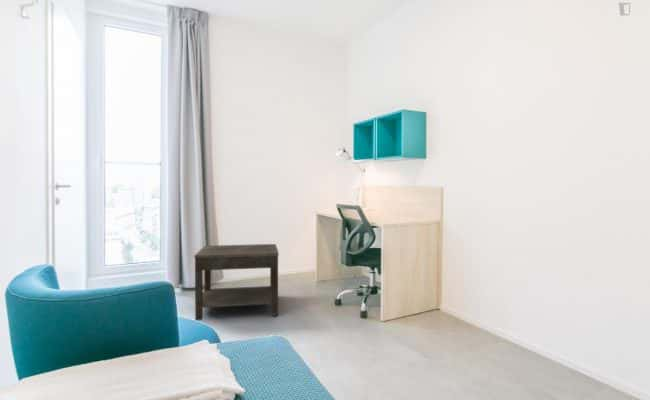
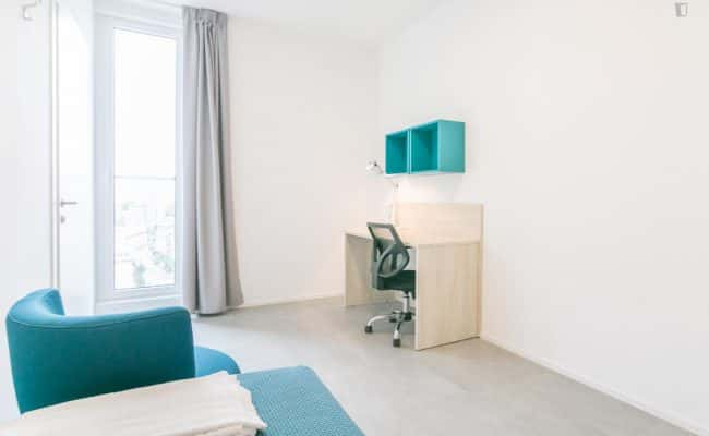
- side table (239, 287)
